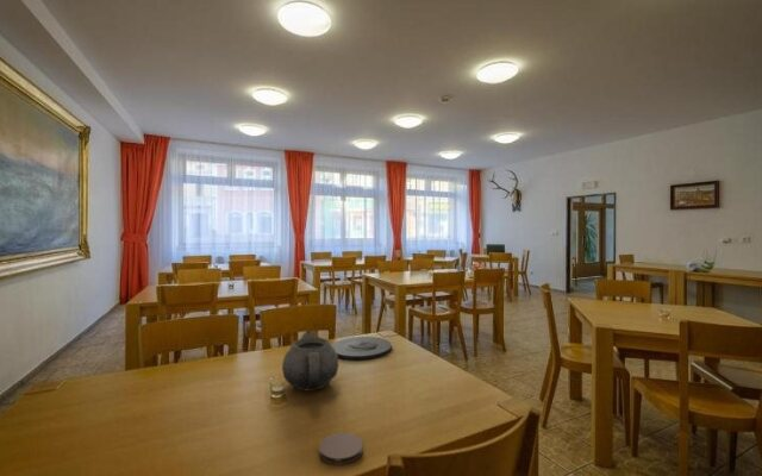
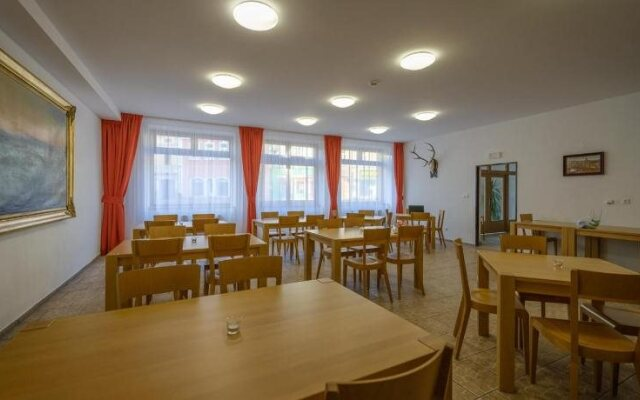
- coaster (341, 447)
- teapot (311, 363)
- plate (361, 344)
